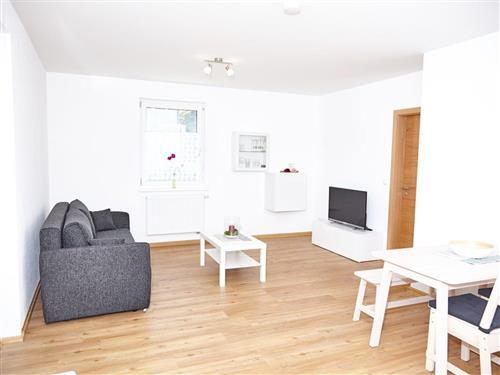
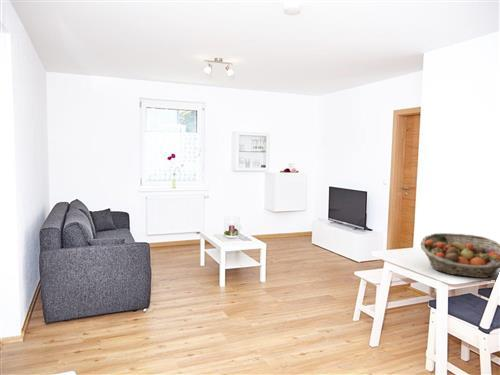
+ fruit basket (462, 254)
